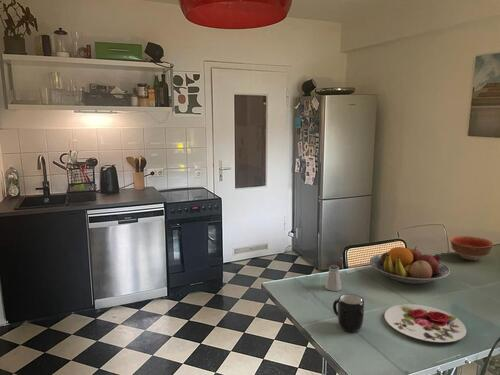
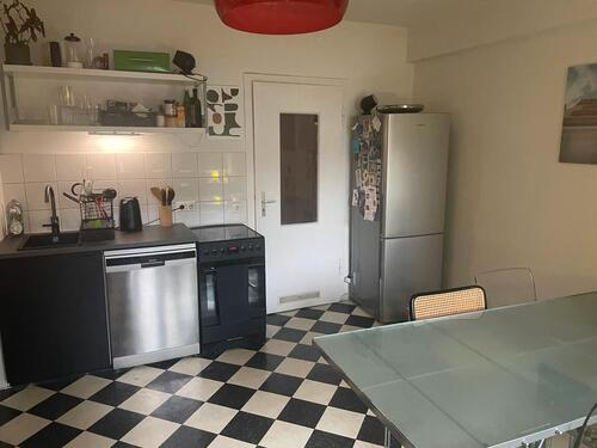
- bowl (470, 249)
- mug (347, 311)
- plate (423, 320)
- fruit bowl (408, 261)
- saltshaker (333, 276)
